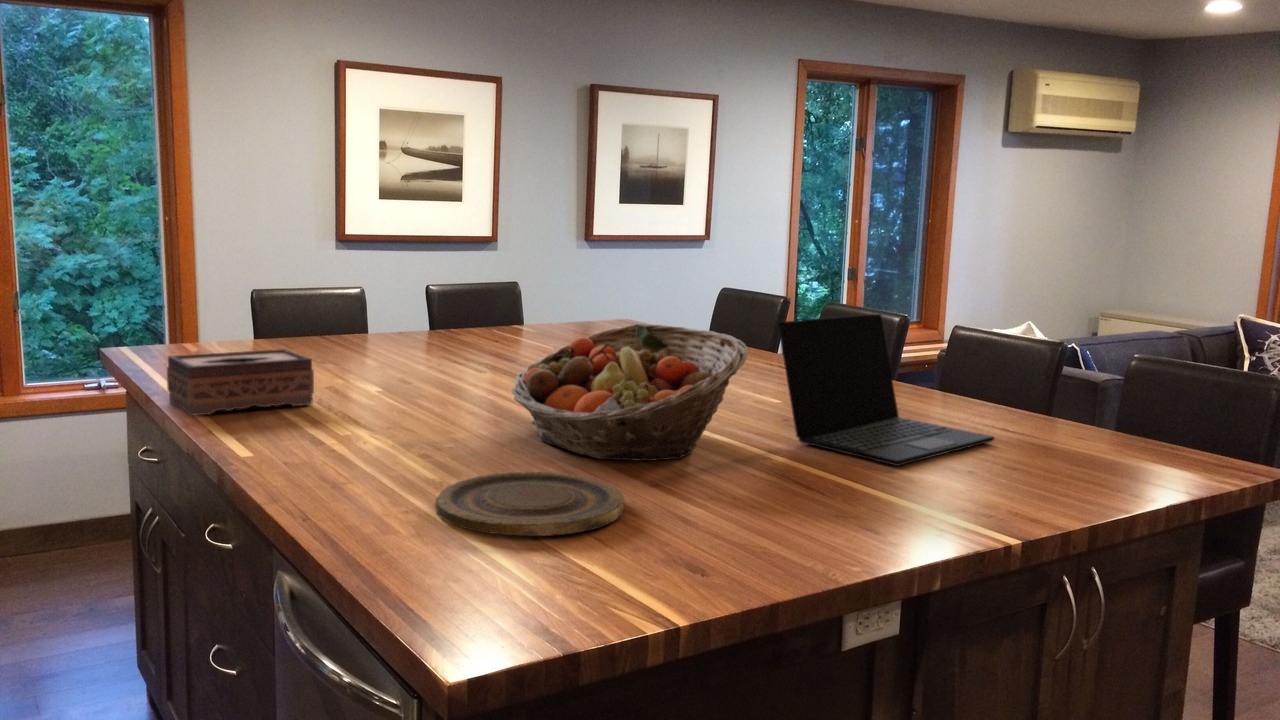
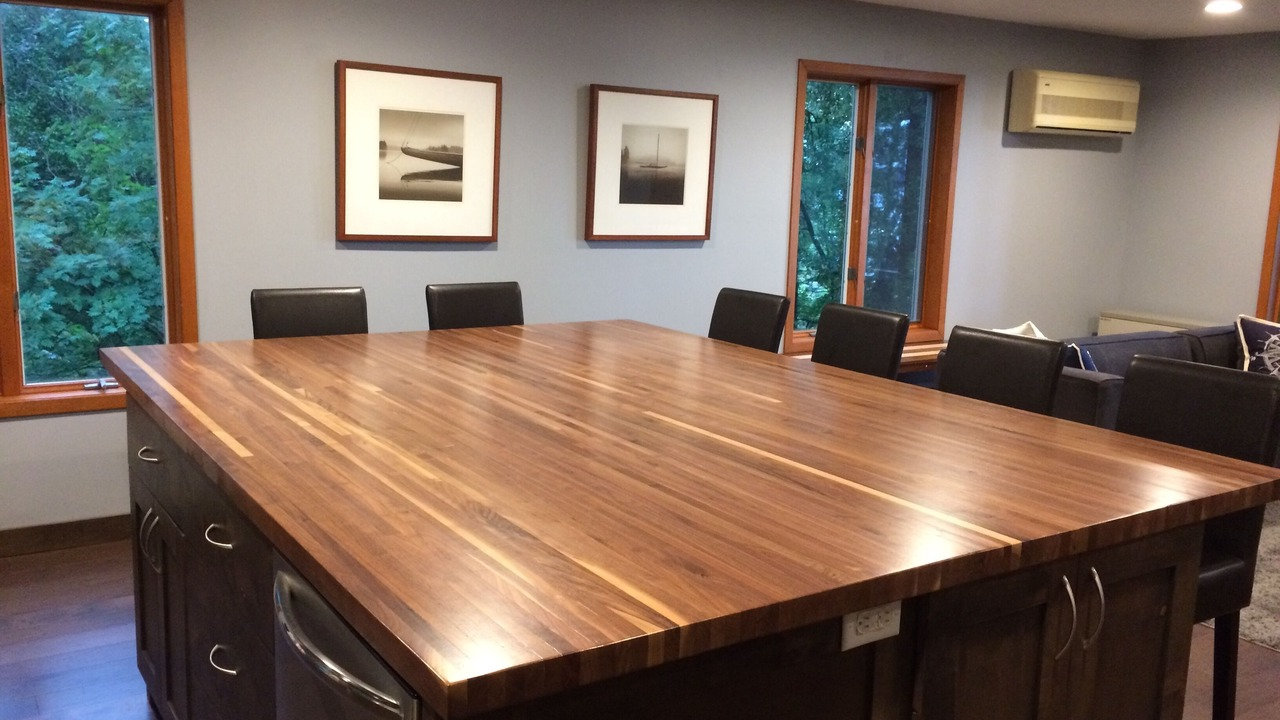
- fruit basket (627, 386)
- laptop (886, 382)
- tissue box (240, 380)
- plate (530, 501)
